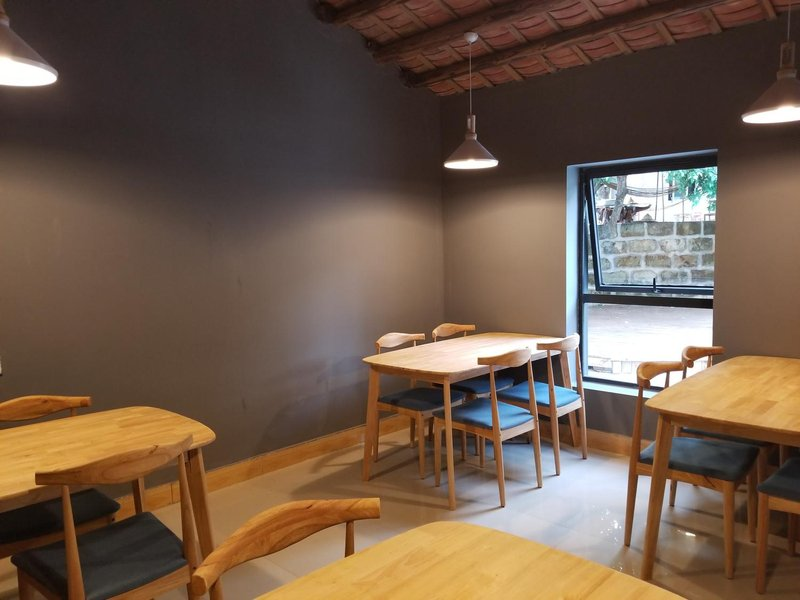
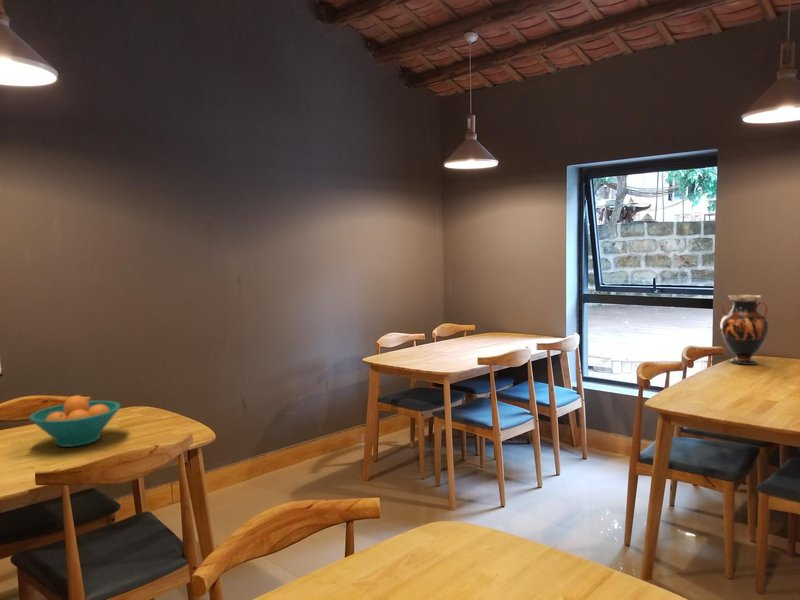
+ fruit bowl (76, 418)
+ vase (744, 329)
